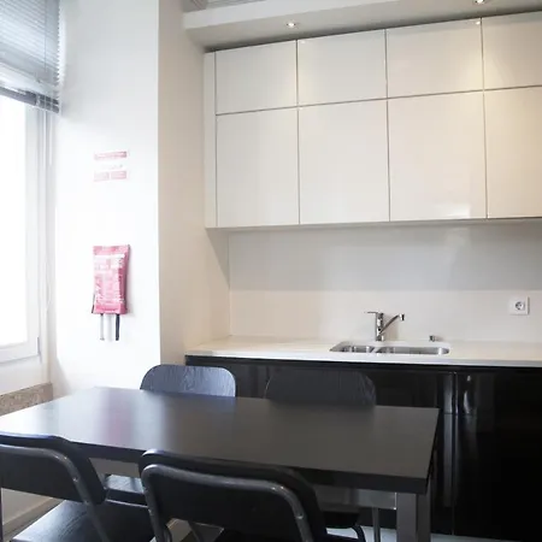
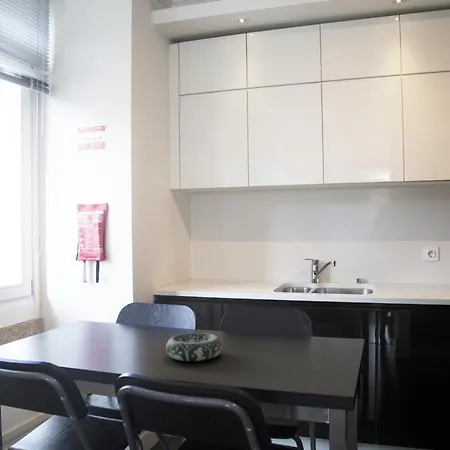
+ decorative bowl (194, 346)
